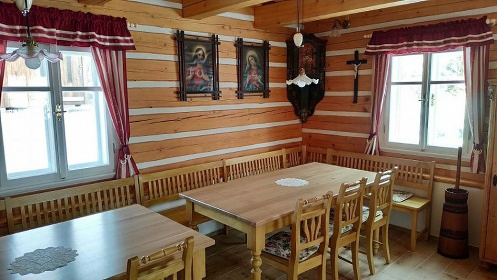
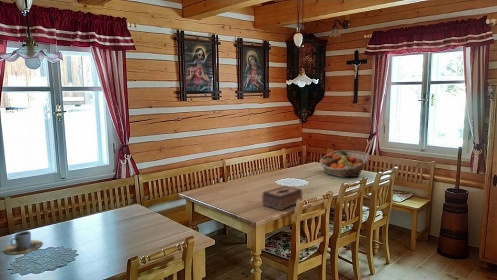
+ cup (22, 240)
+ fruit basket (343, 163)
+ tissue box (282, 197)
